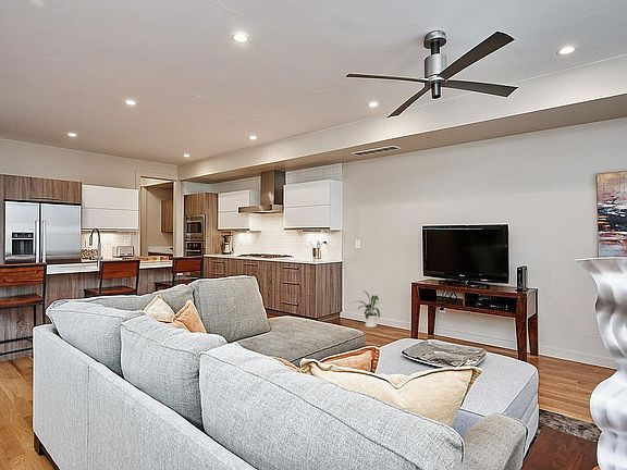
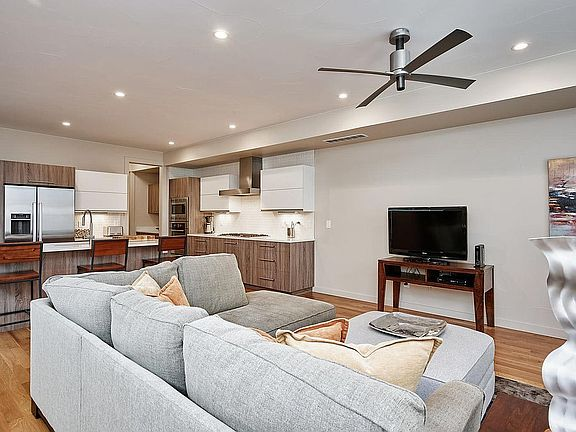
- house plant (369, 308)
